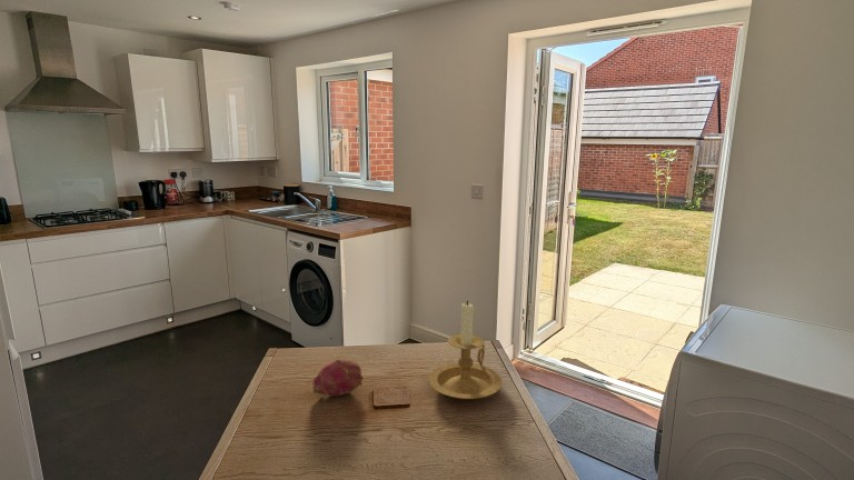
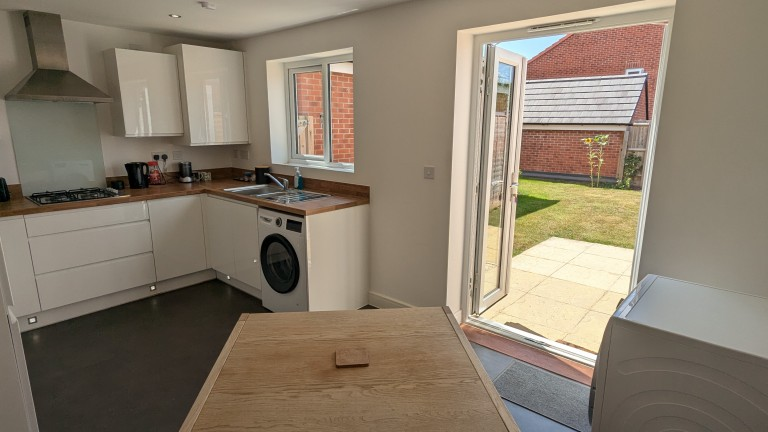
- fruit (338, 376)
- candle holder (466, 344)
